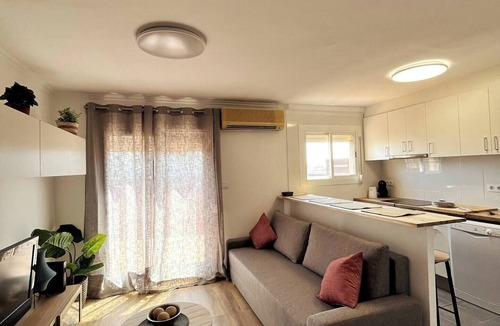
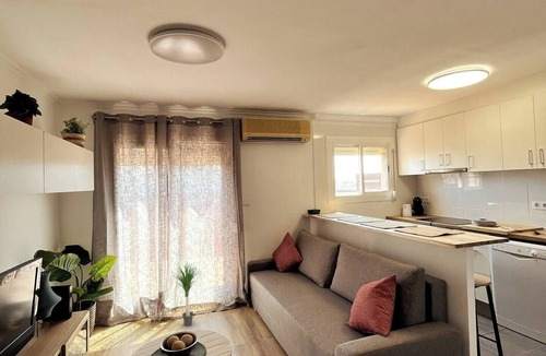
+ potted plant (187, 290)
